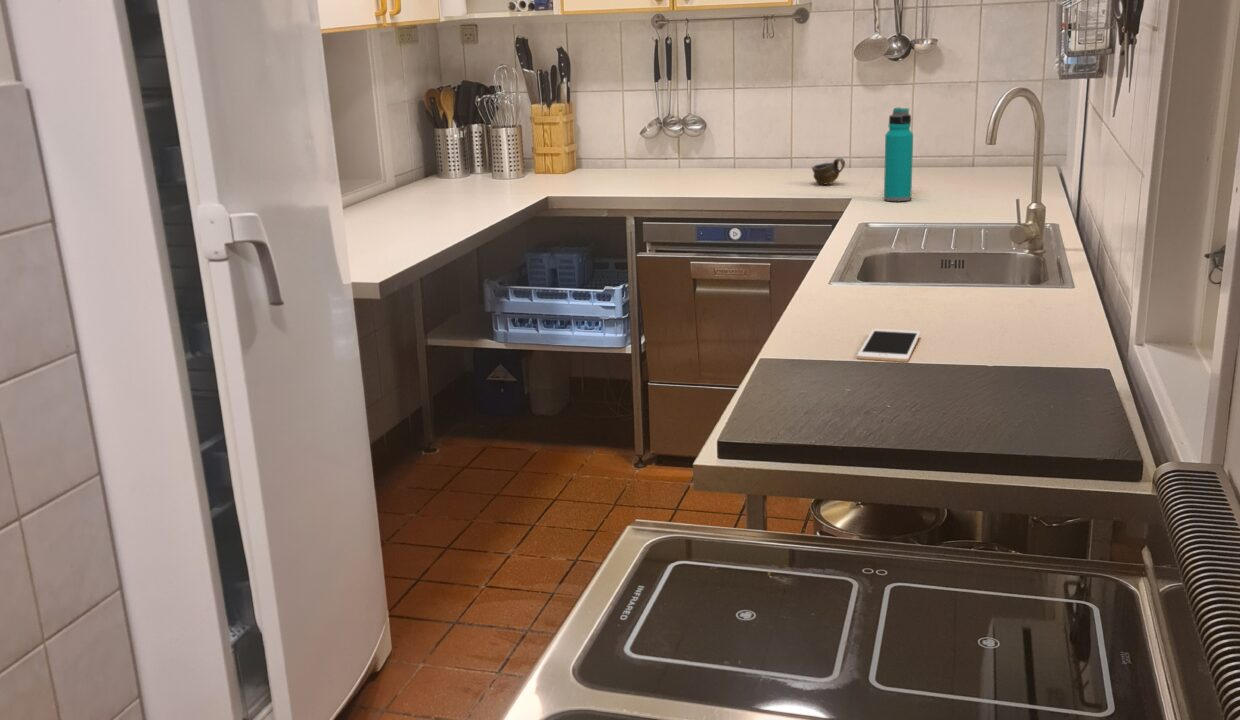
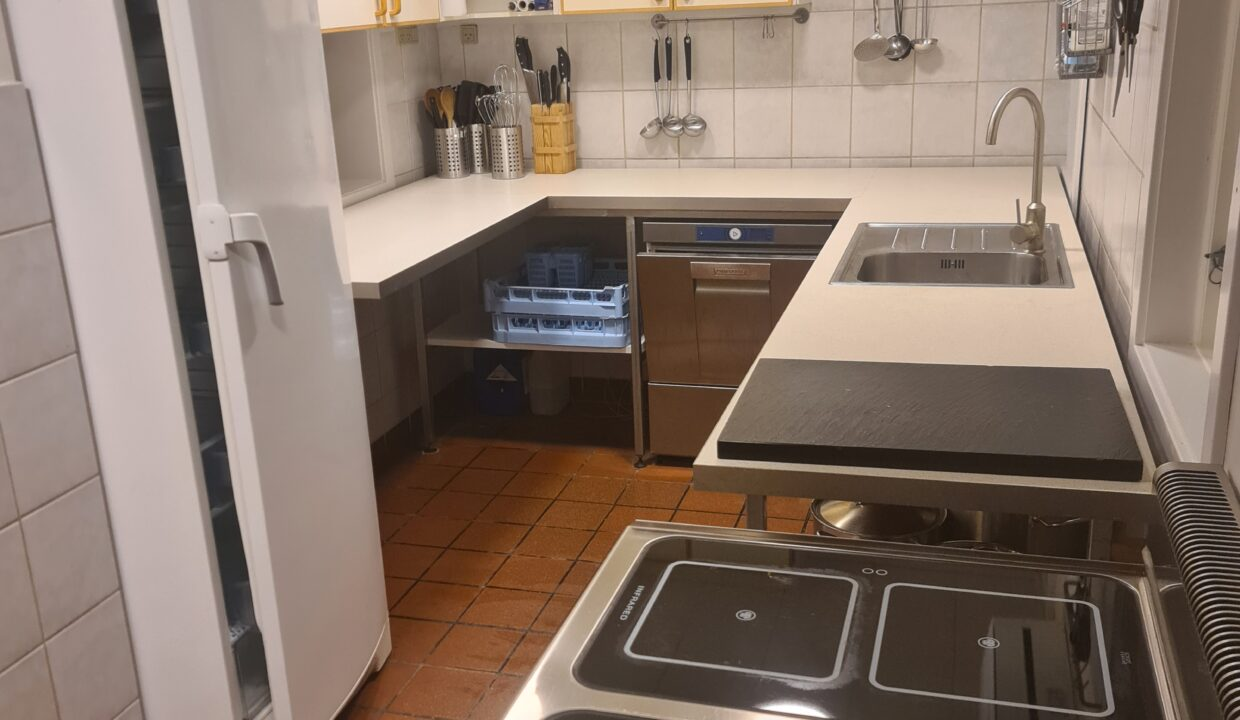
- cell phone (889, 344)
- water bottle (898, 154)
- cup (826, 170)
